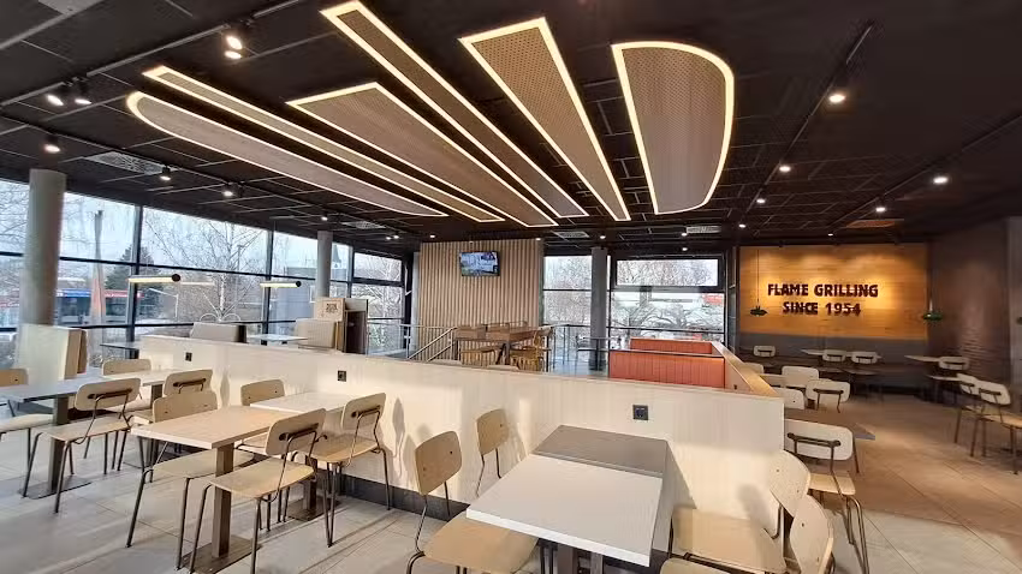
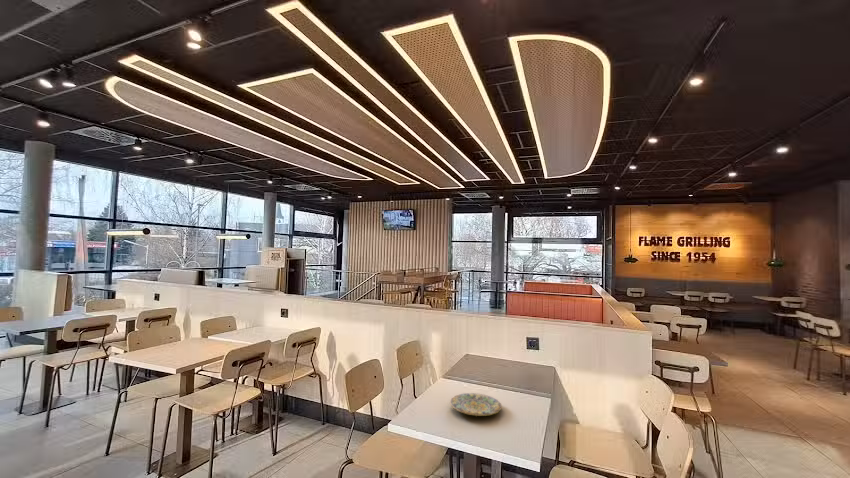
+ plate (475, 405)
